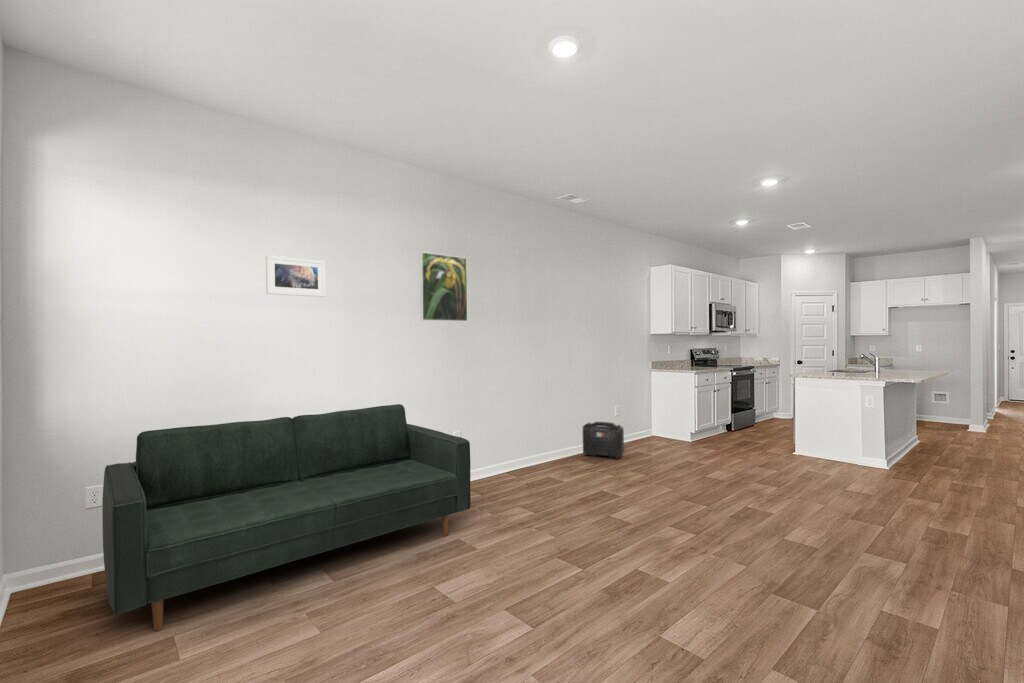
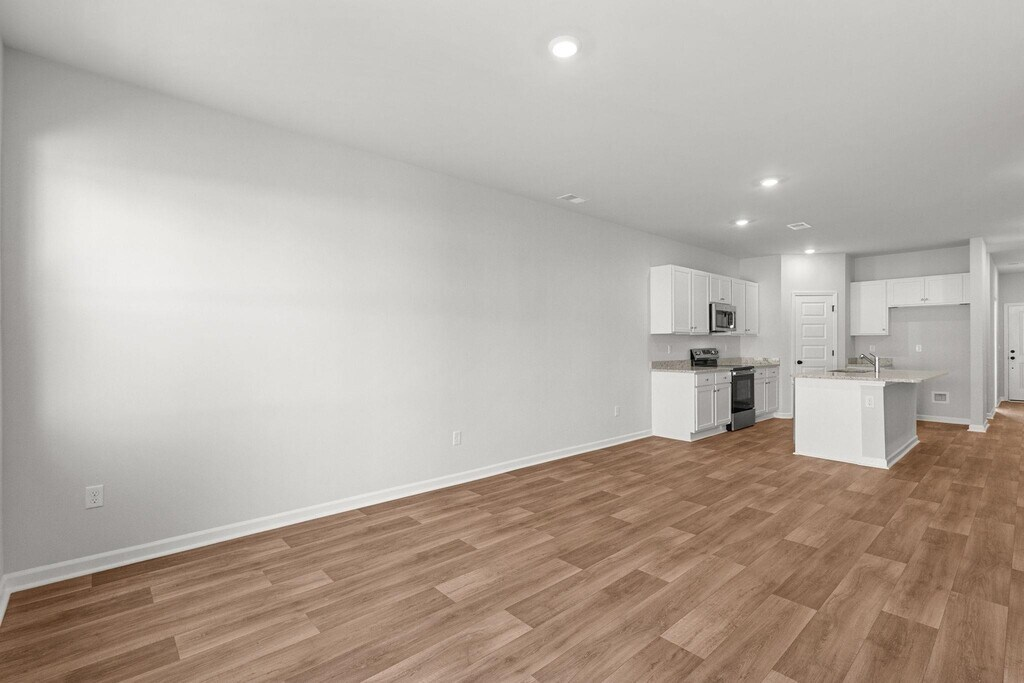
- backpack (603, 439)
- sofa (306, 486)
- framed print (296, 276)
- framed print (444, 288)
